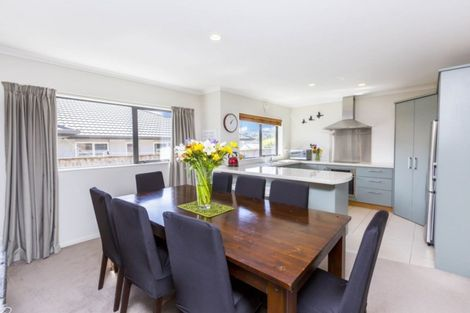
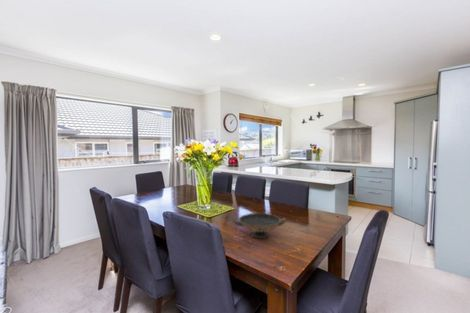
+ decorative bowl (259, 226)
